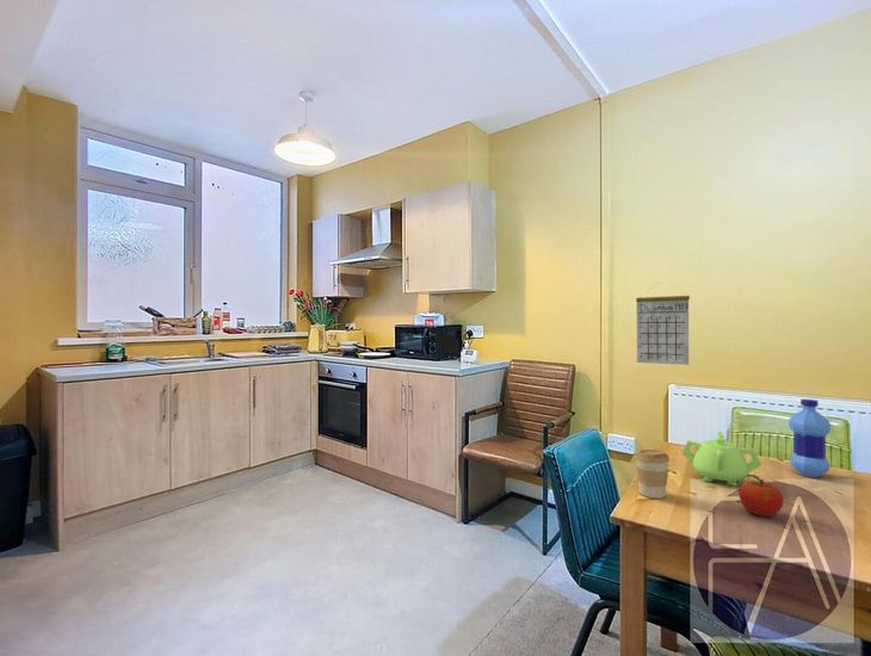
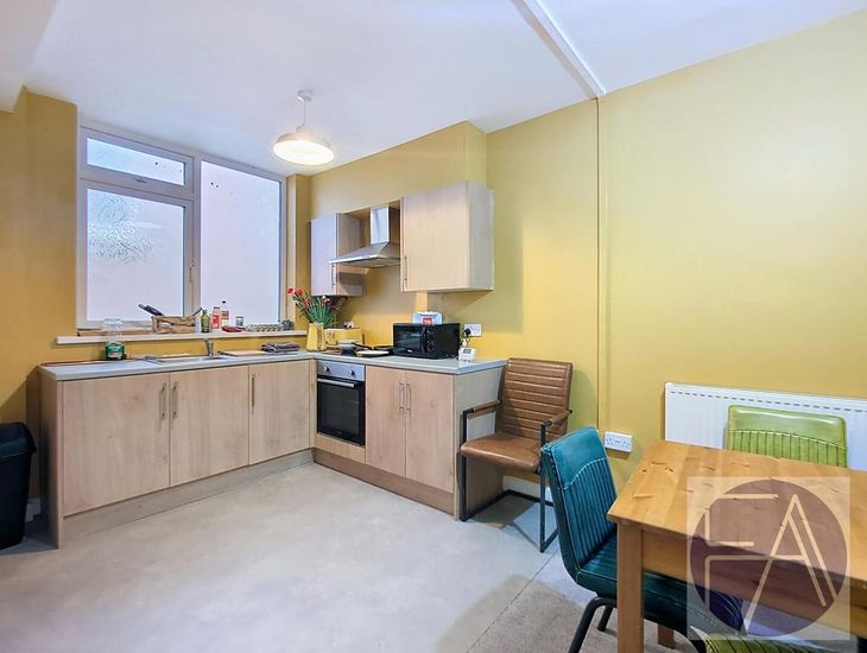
- coffee cup (651, 471)
- fruit (760, 494)
- calendar (661, 322)
- water bottle (809, 437)
- teapot (719, 458)
